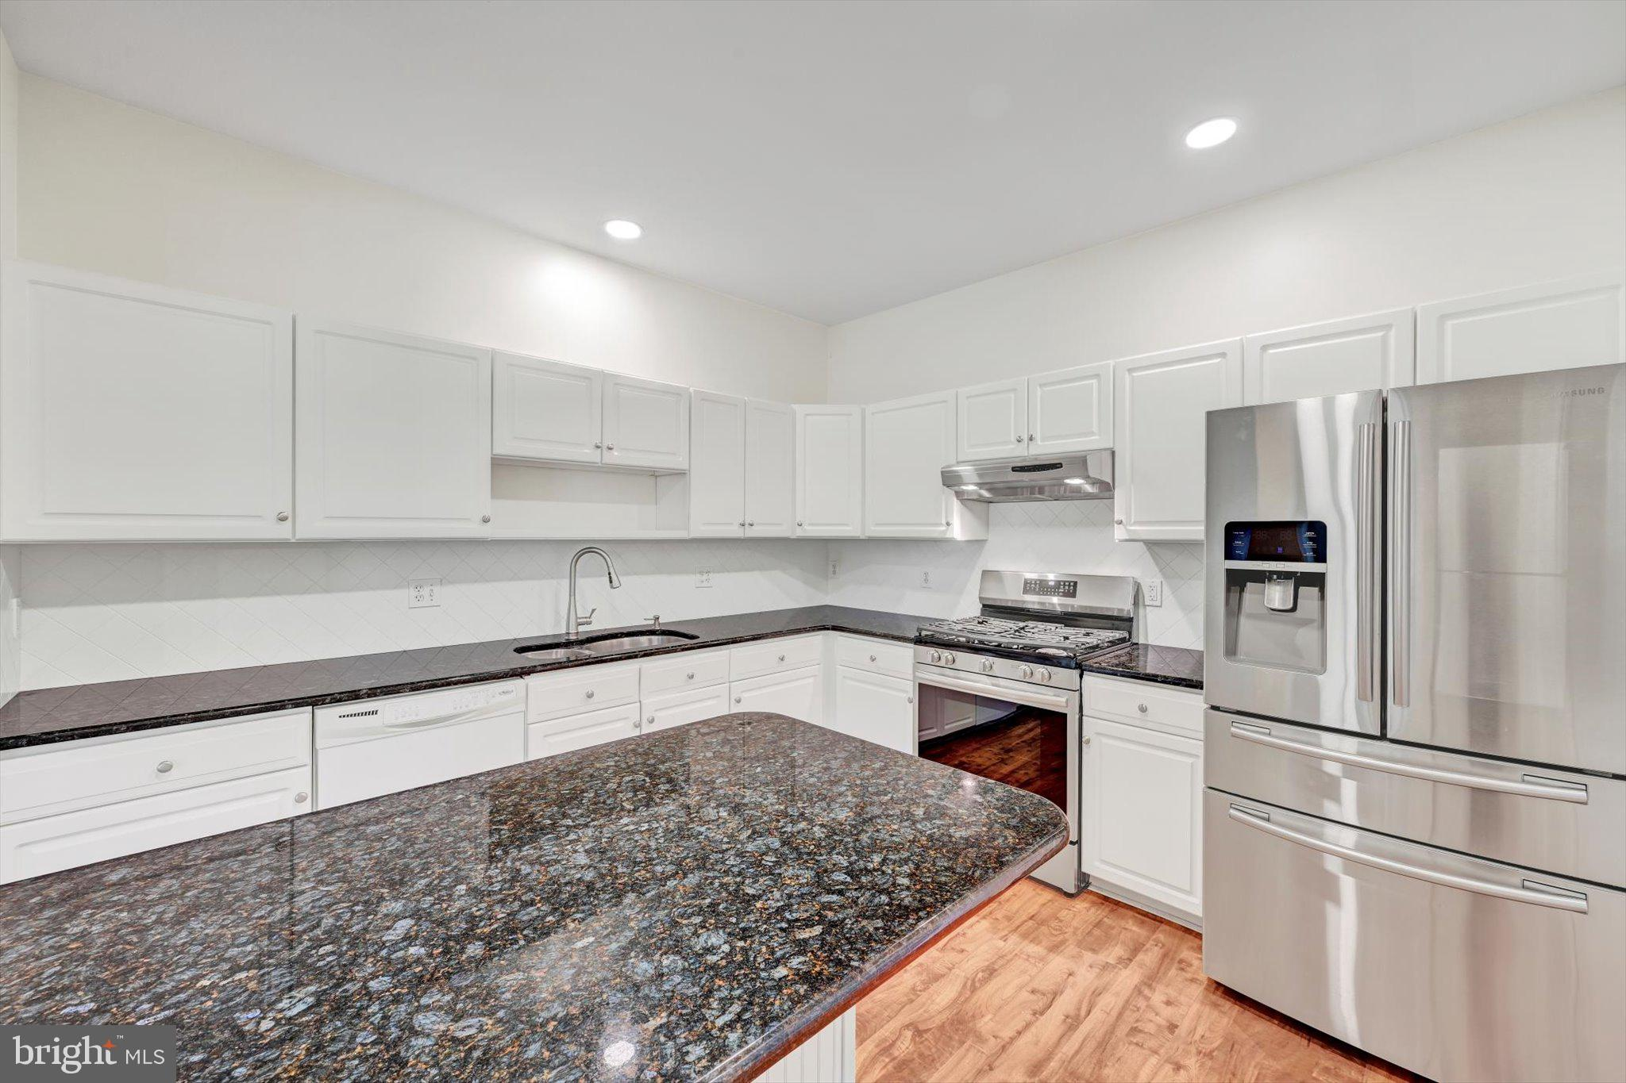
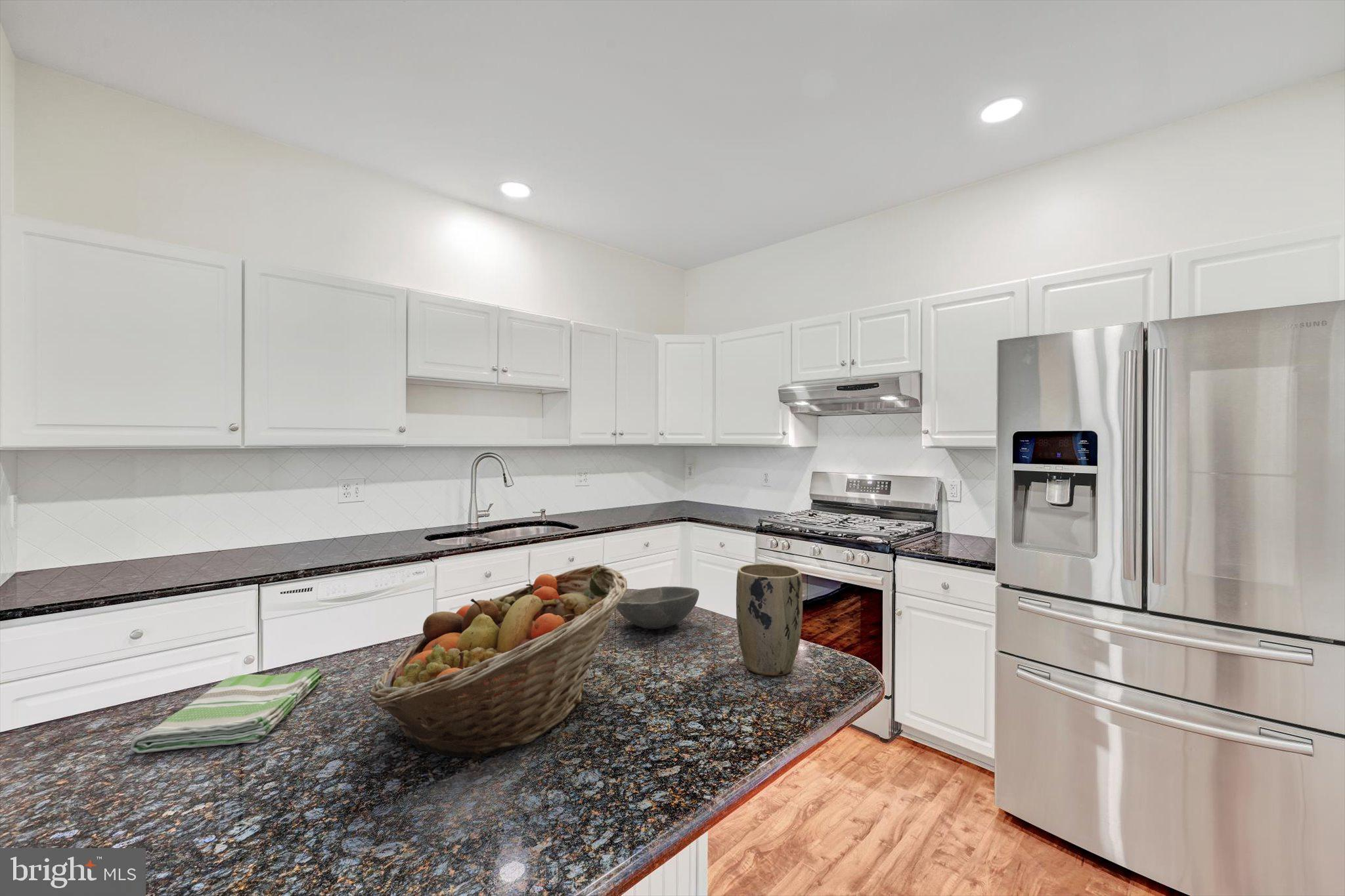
+ bowl (655, 607)
+ plant pot (768, 618)
+ fruit basket (512, 642)
+ dish towel (239, 702)
